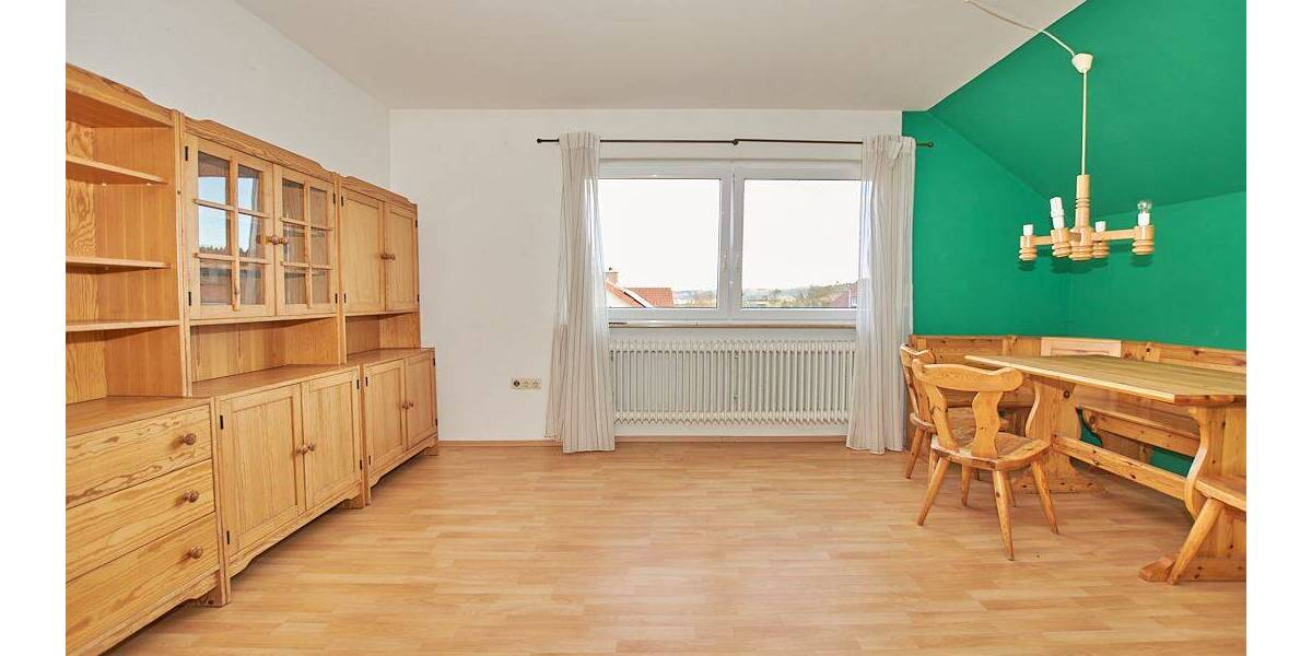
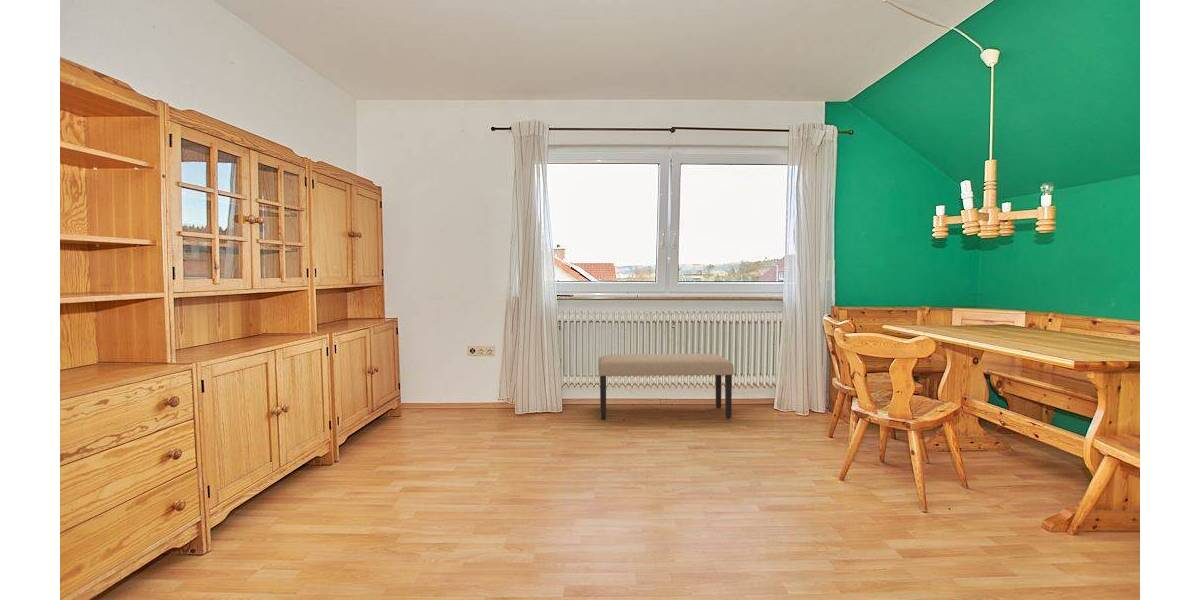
+ bench (661, 375)
